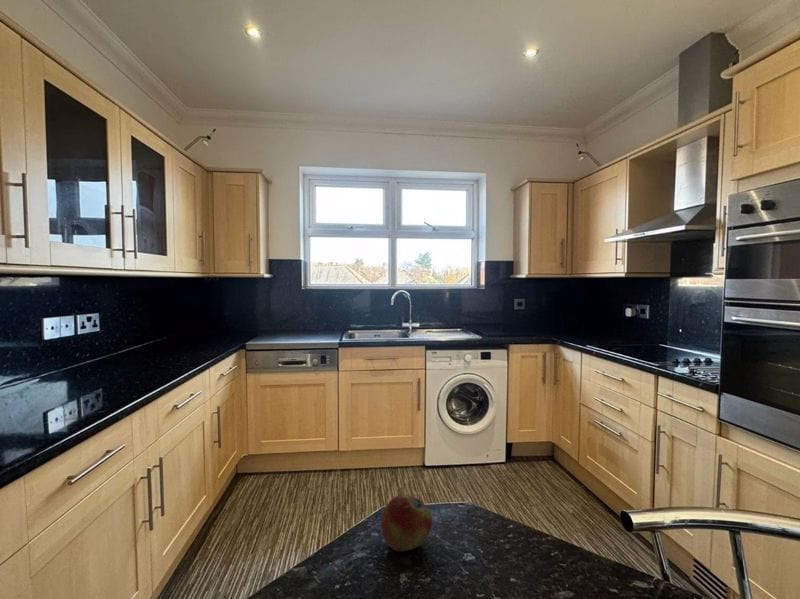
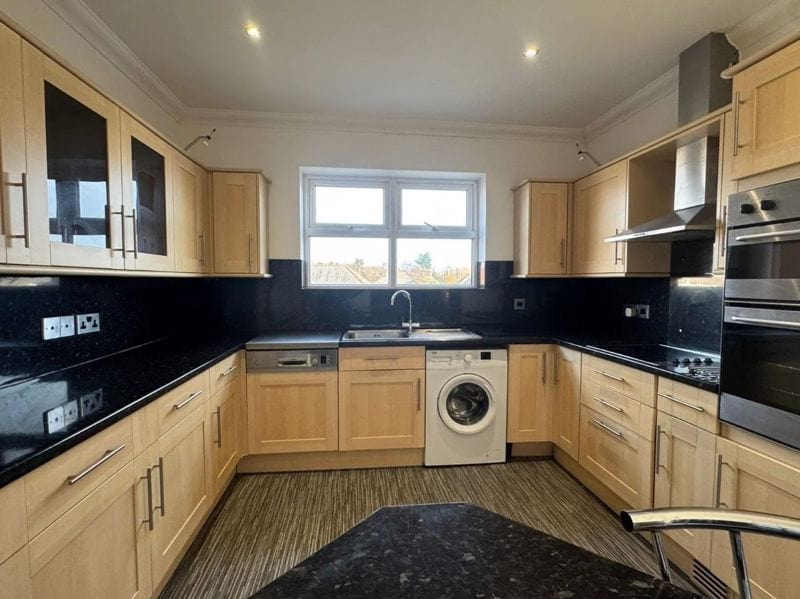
- fruit (406, 520)
